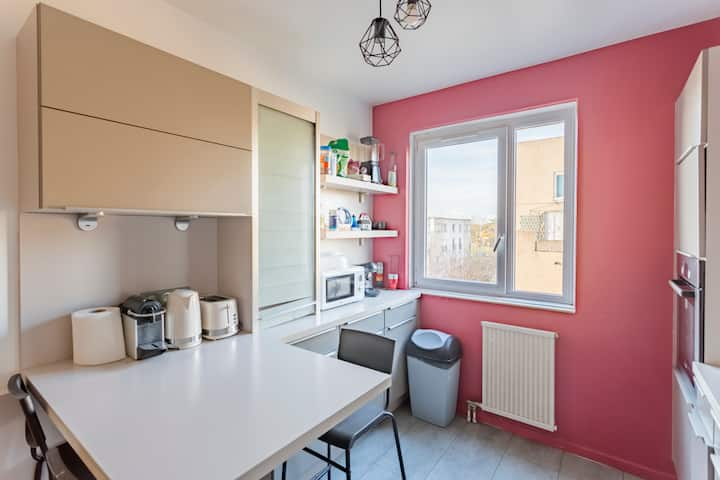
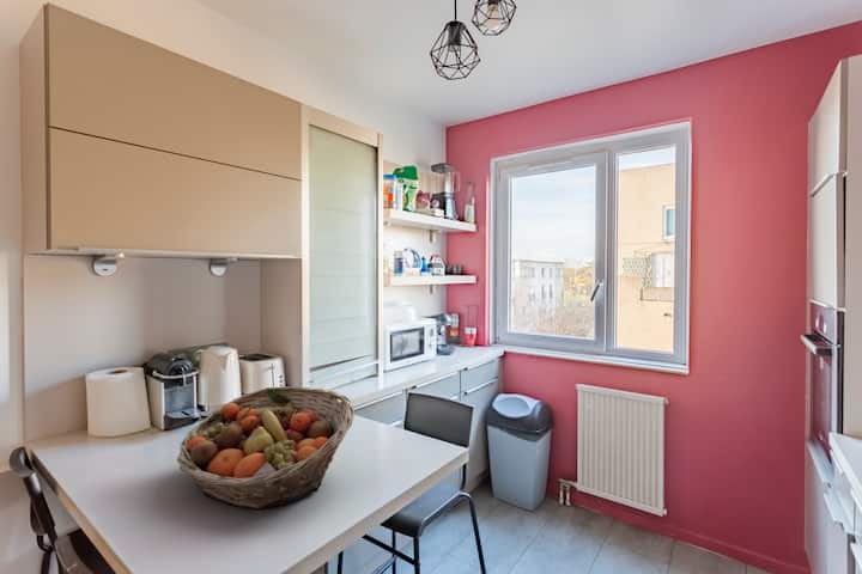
+ fruit basket (269, 439)
